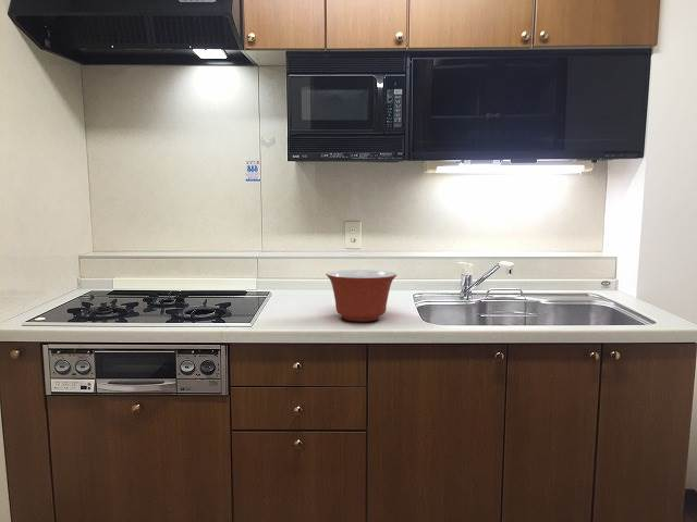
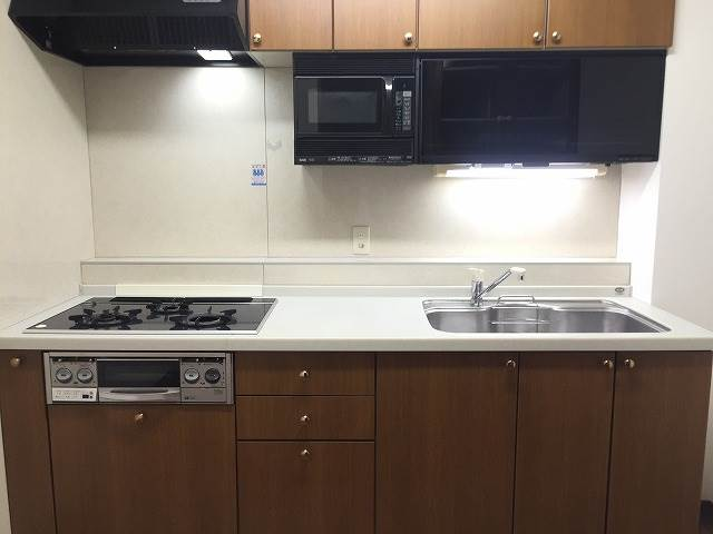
- mixing bowl (360, 296)
